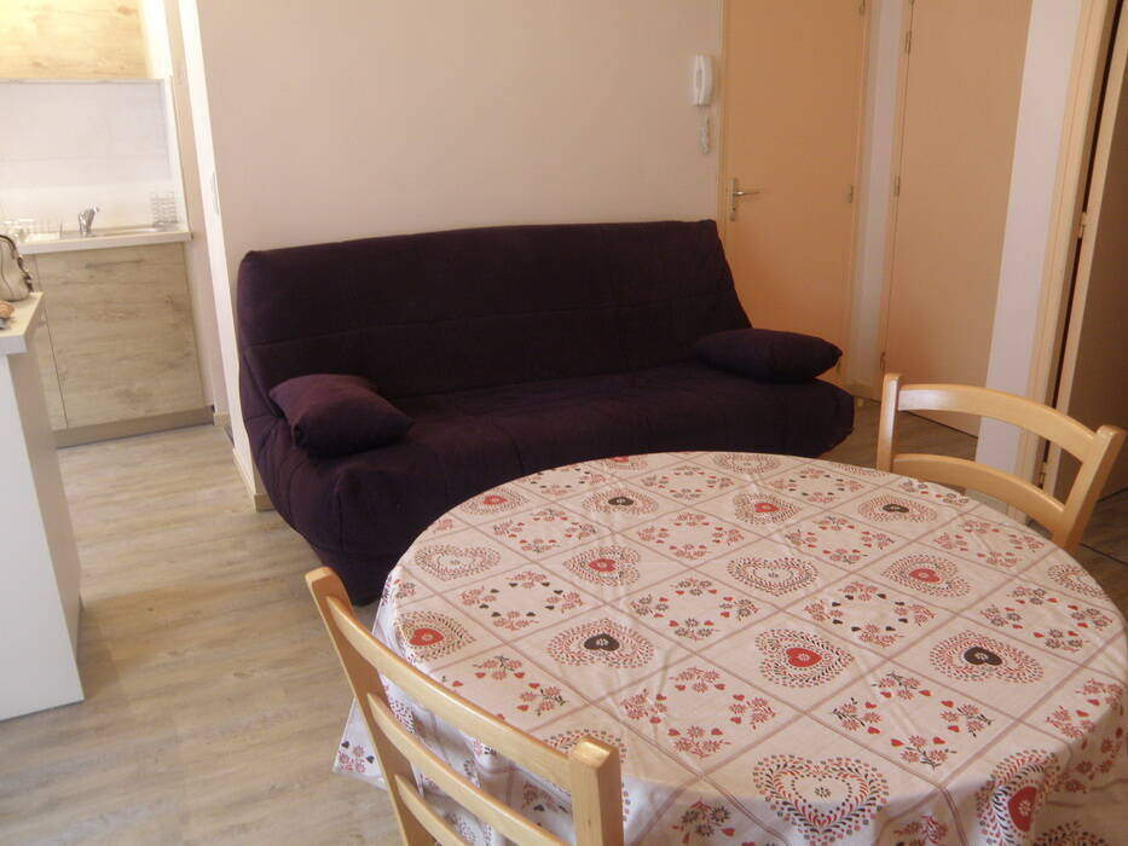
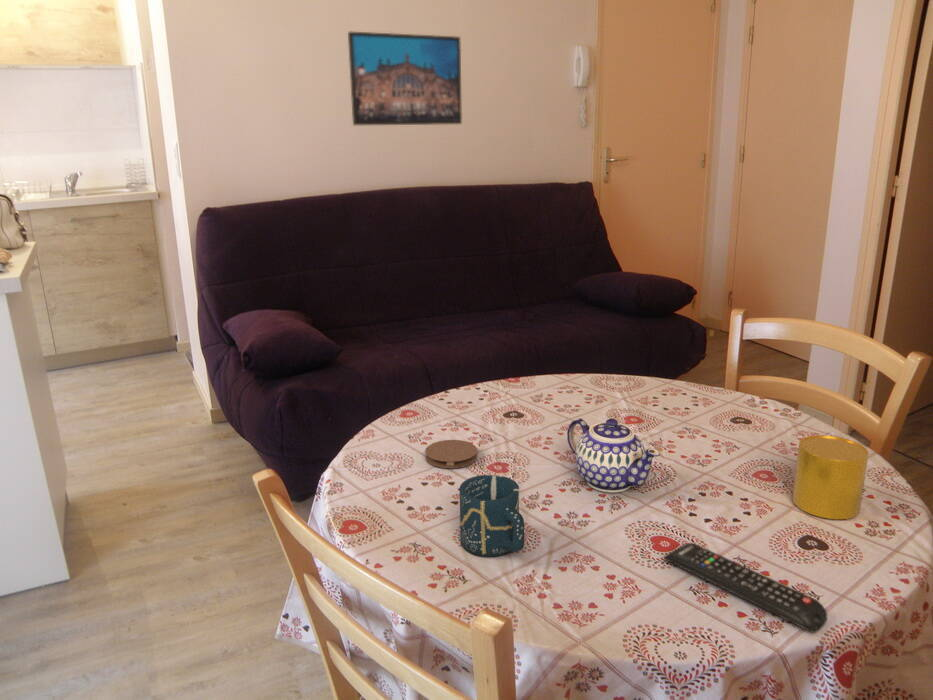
+ teapot (610, 451)
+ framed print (407, 80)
+ cup (495, 518)
+ remote control (740, 582)
+ coaster (451, 453)
+ cup (829, 476)
